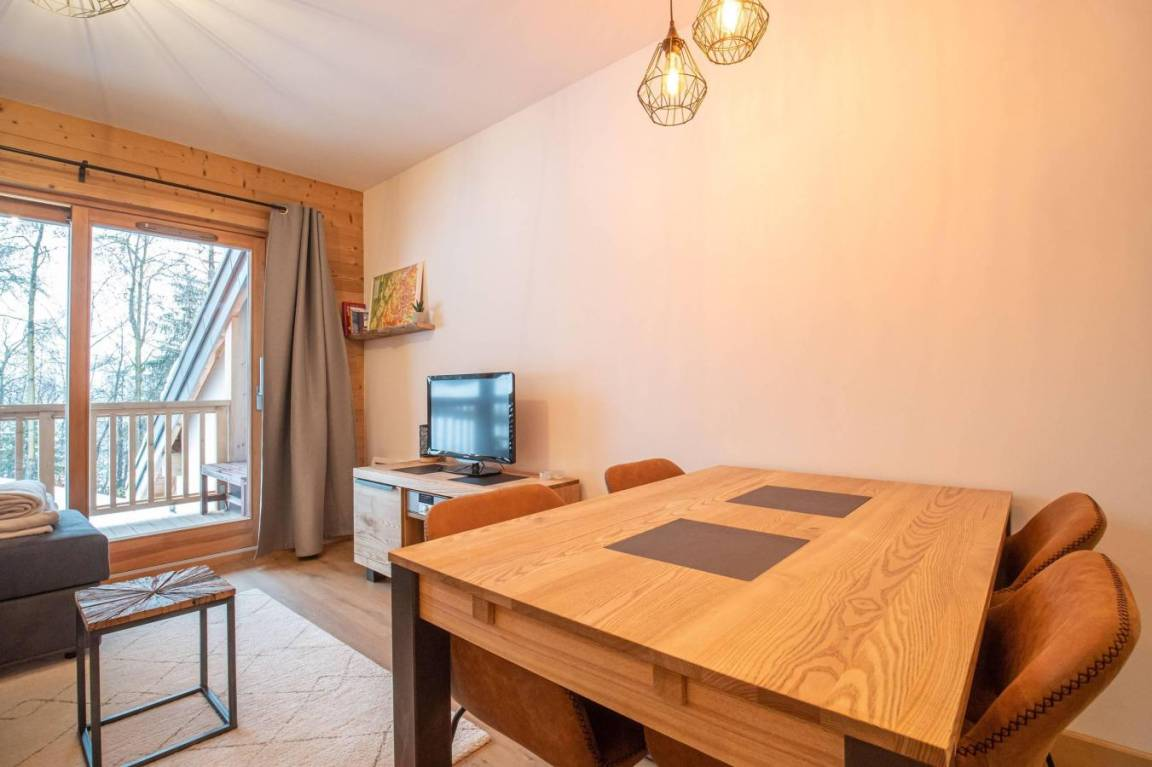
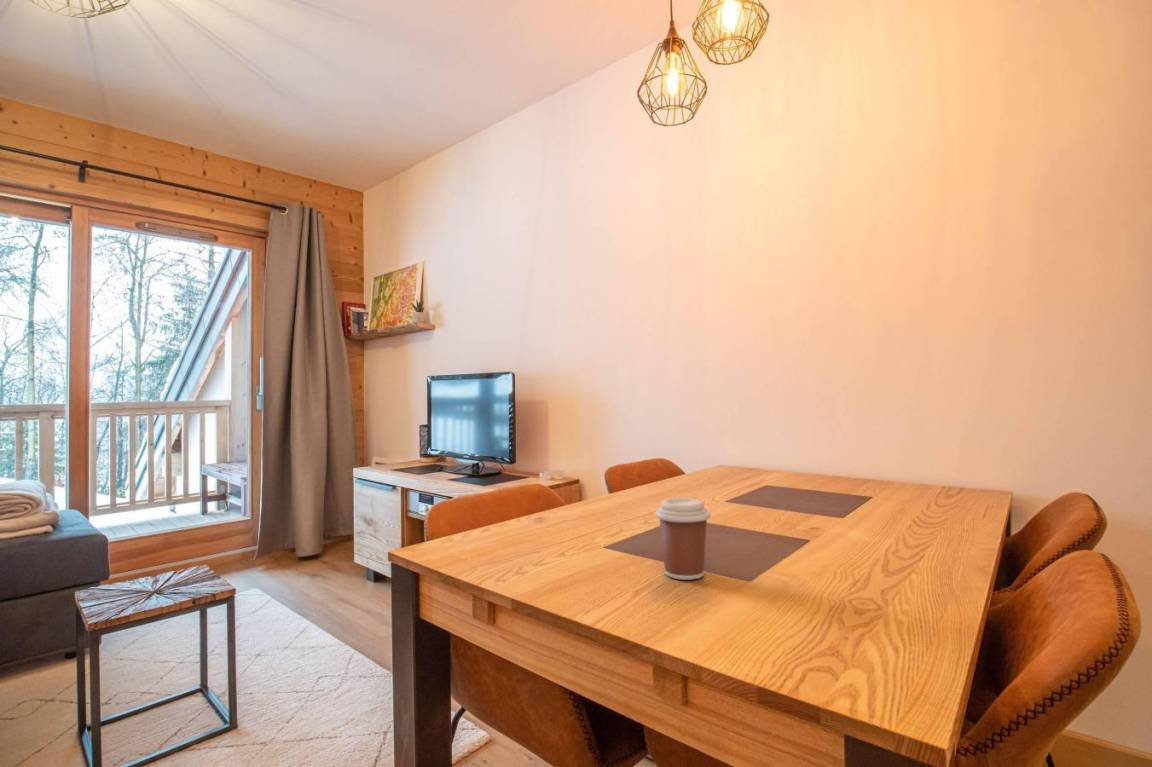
+ coffee cup (683, 537)
